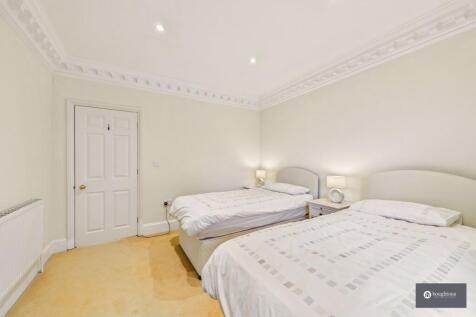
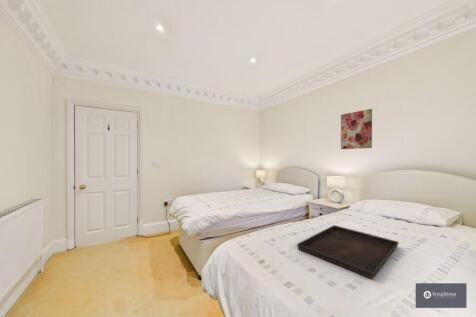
+ wall art (355, 130)
+ serving tray (348, 245)
